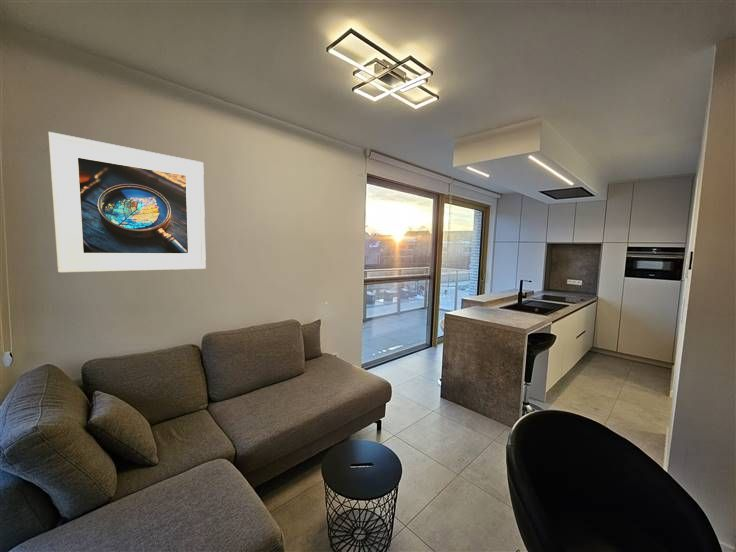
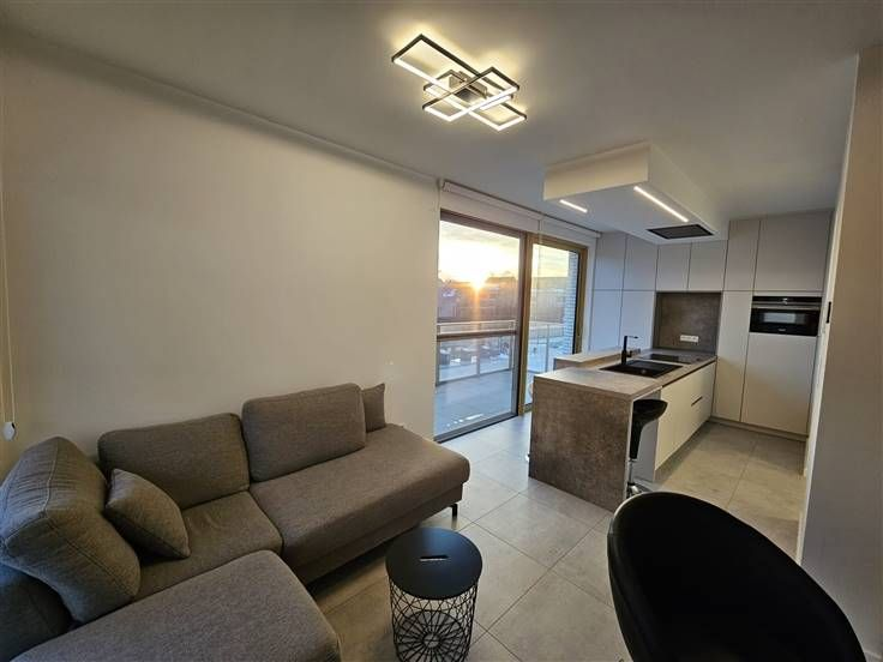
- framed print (139, 210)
